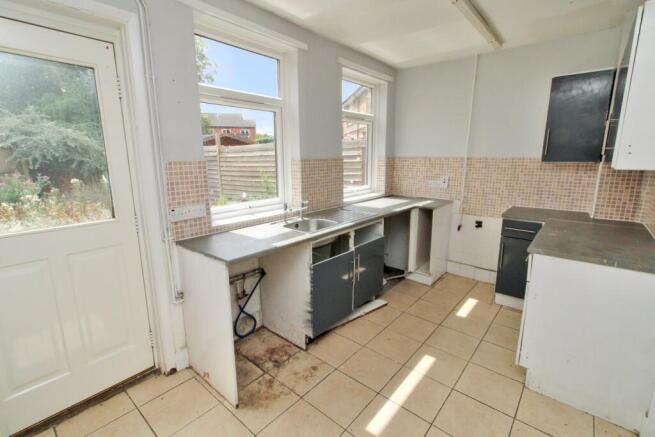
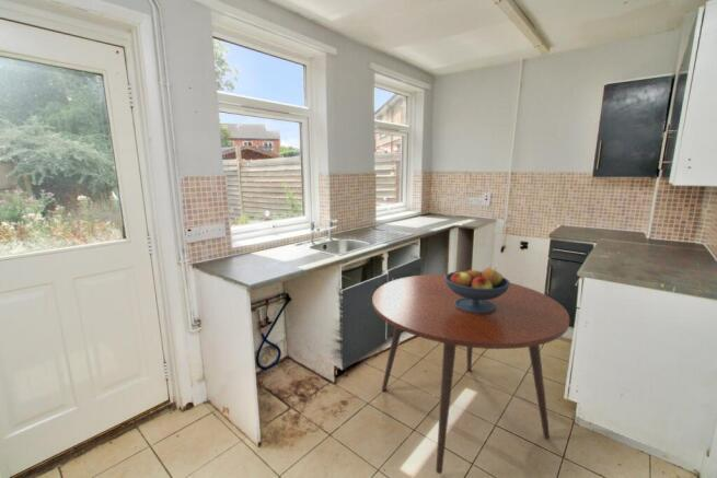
+ fruit bowl (475, 287)
+ dining table (454, 357)
